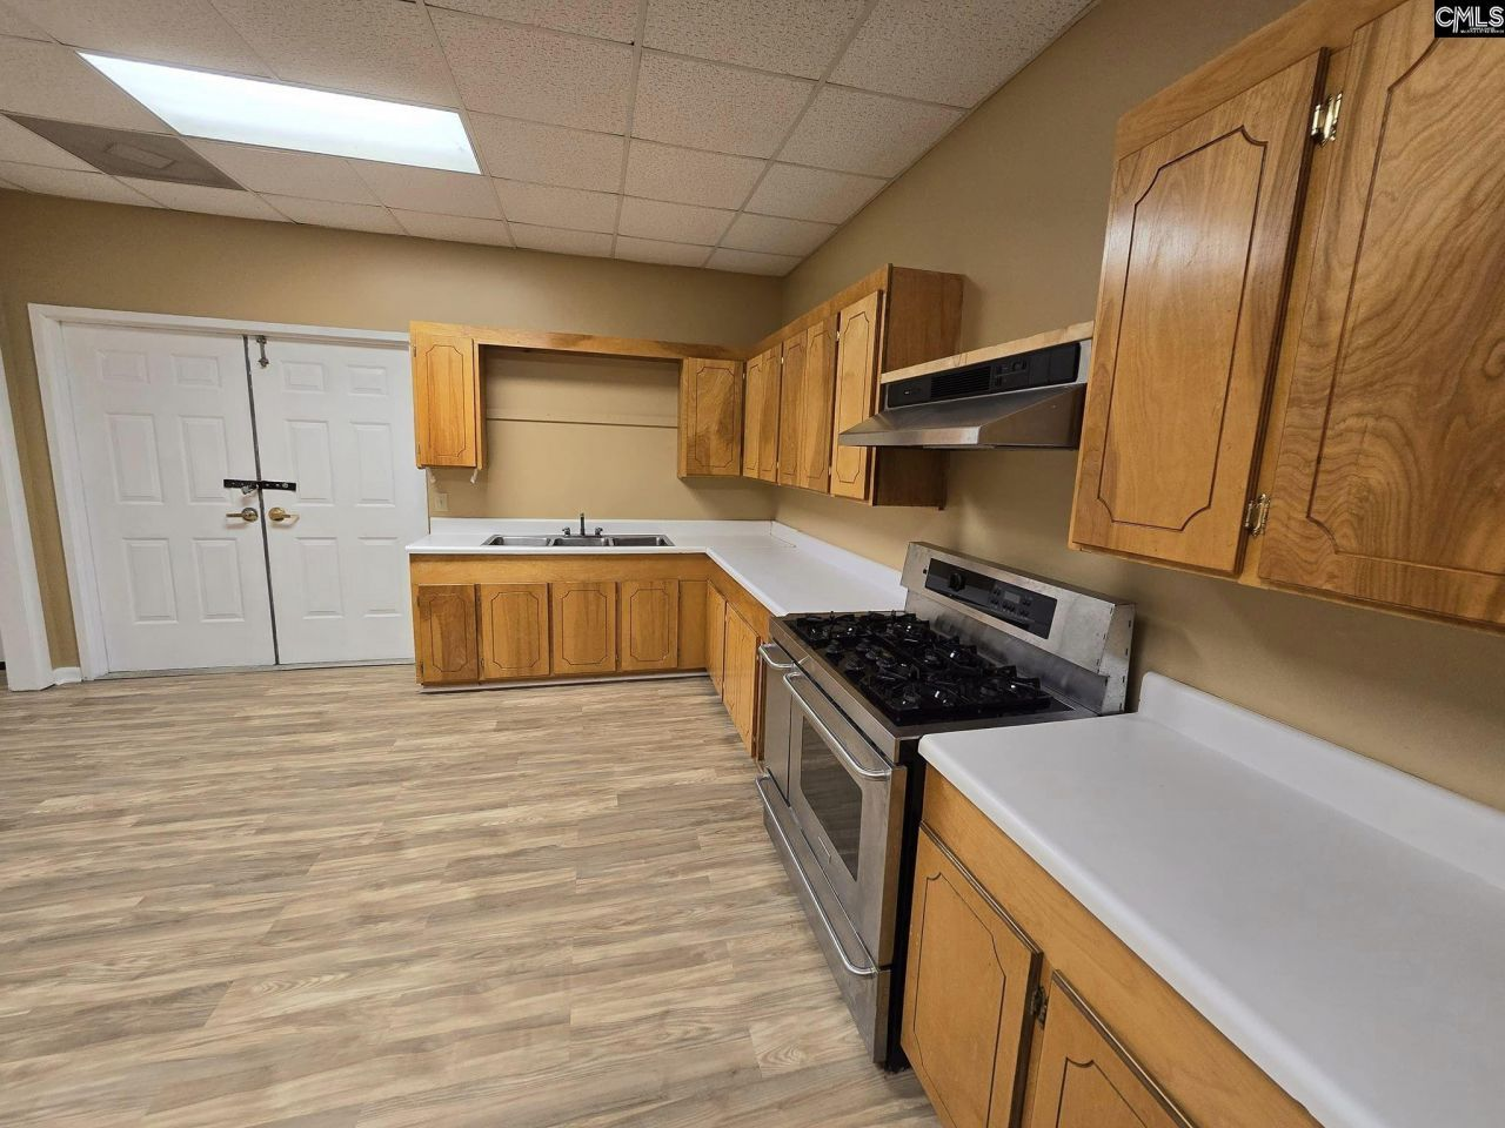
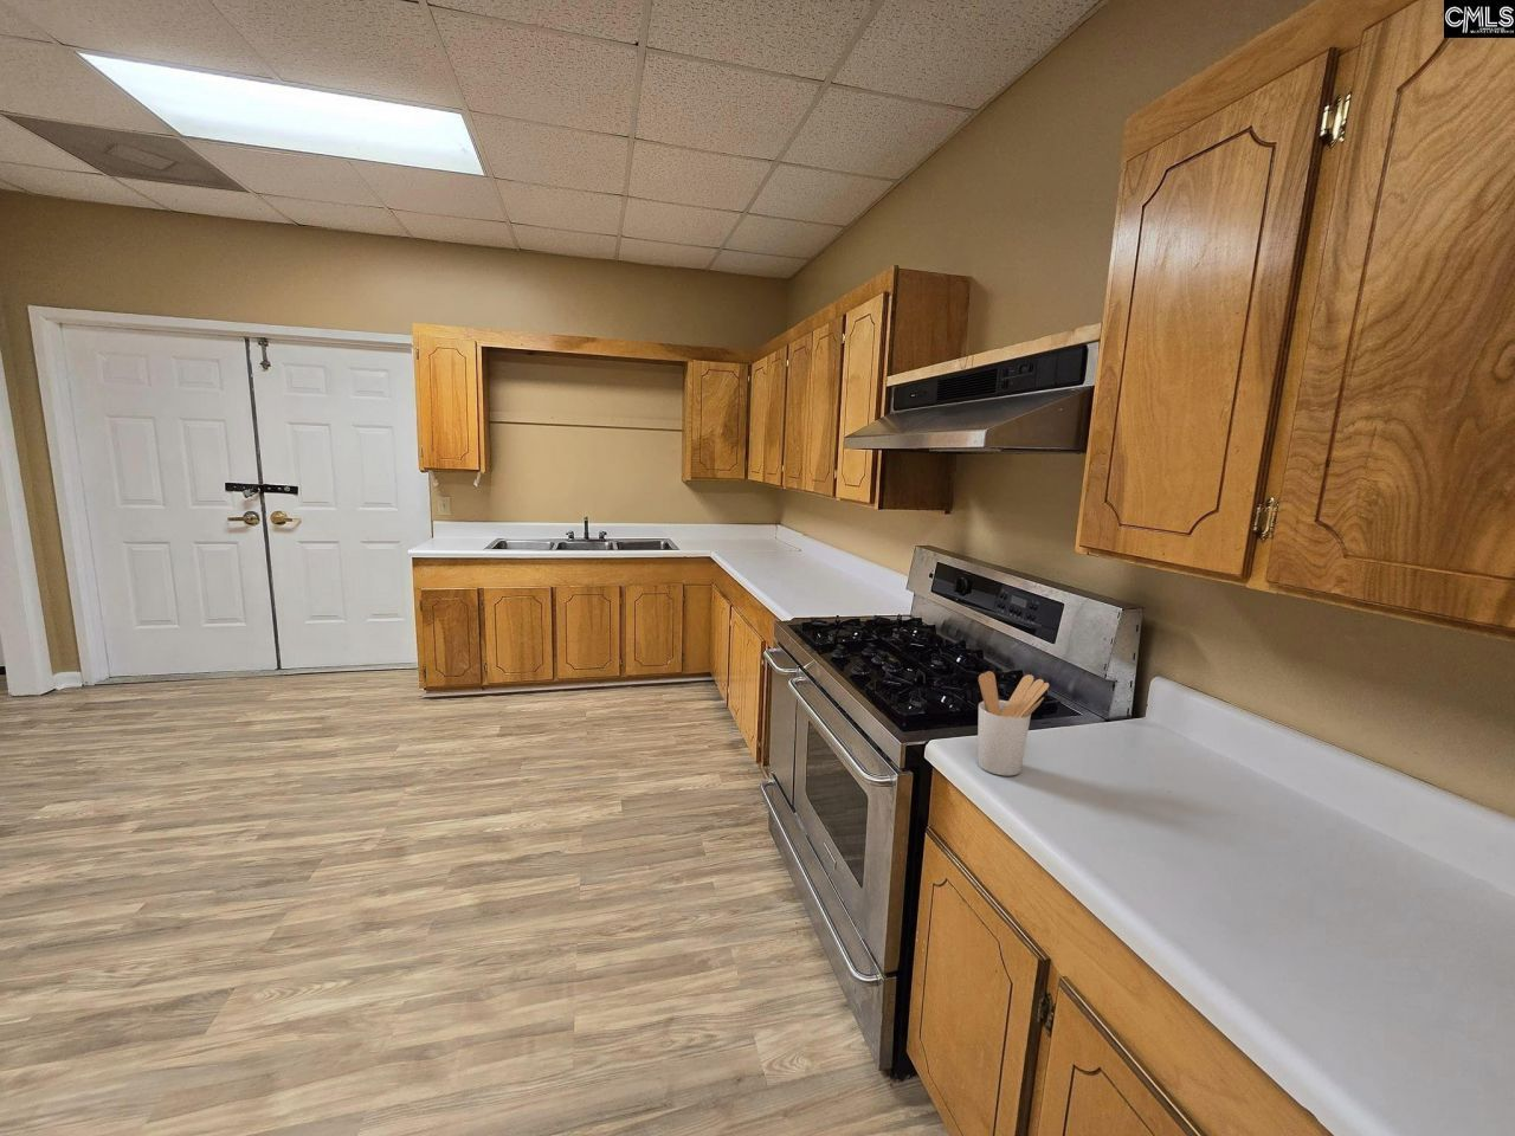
+ utensil holder (1012, 721)
